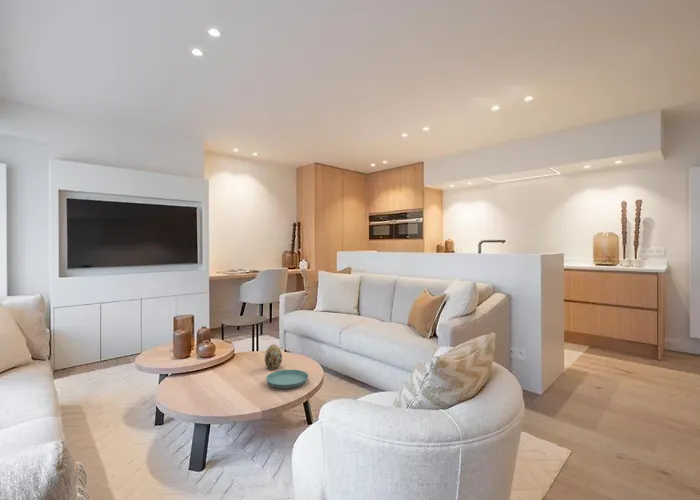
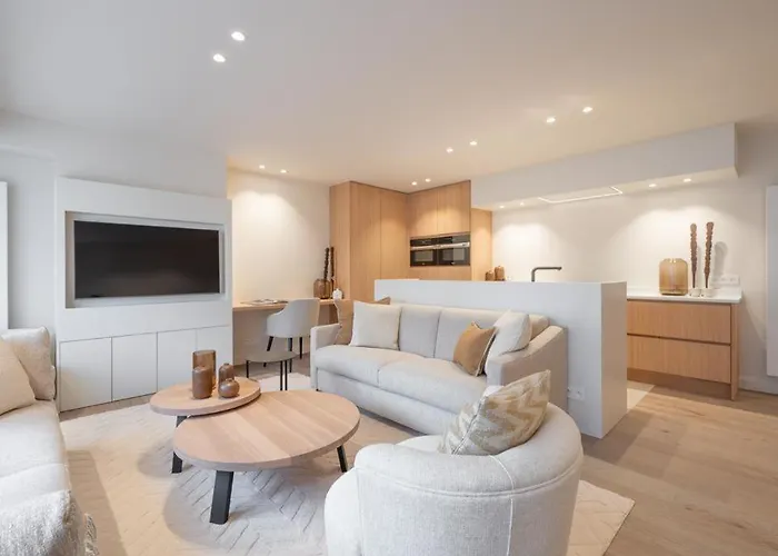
- decorative egg (273, 356)
- saucer (287, 379)
